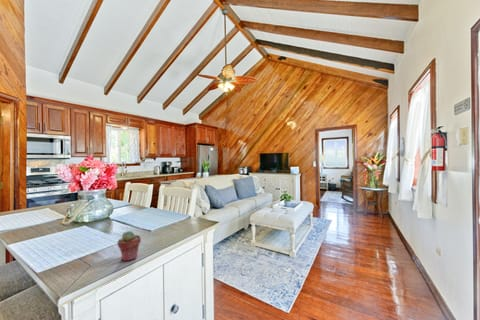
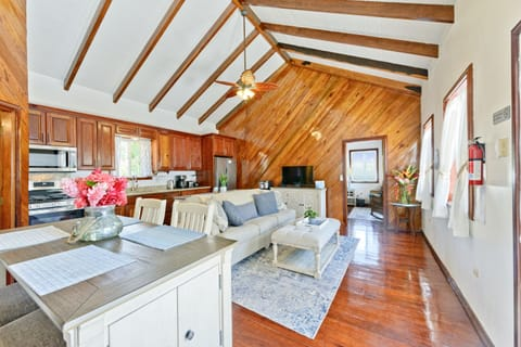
- potted succulent (129, 244)
